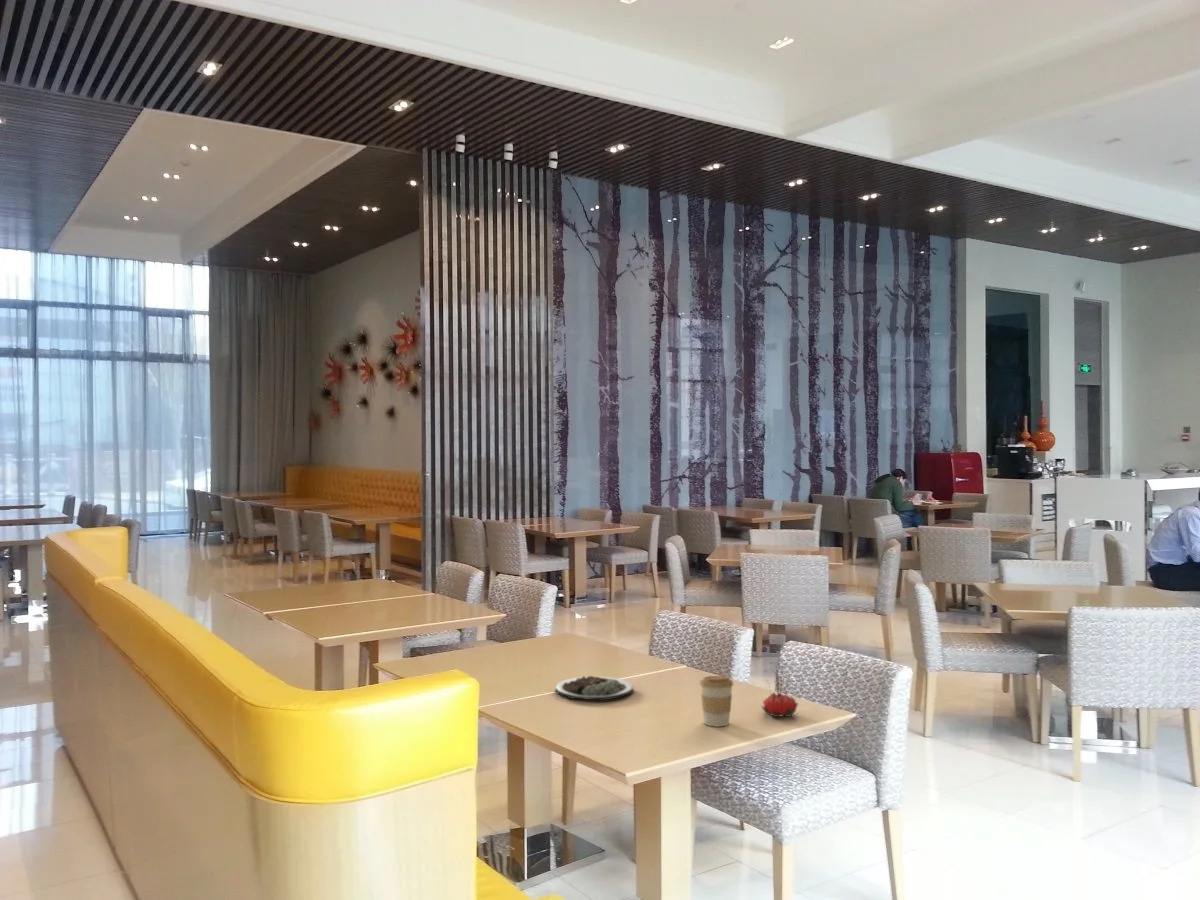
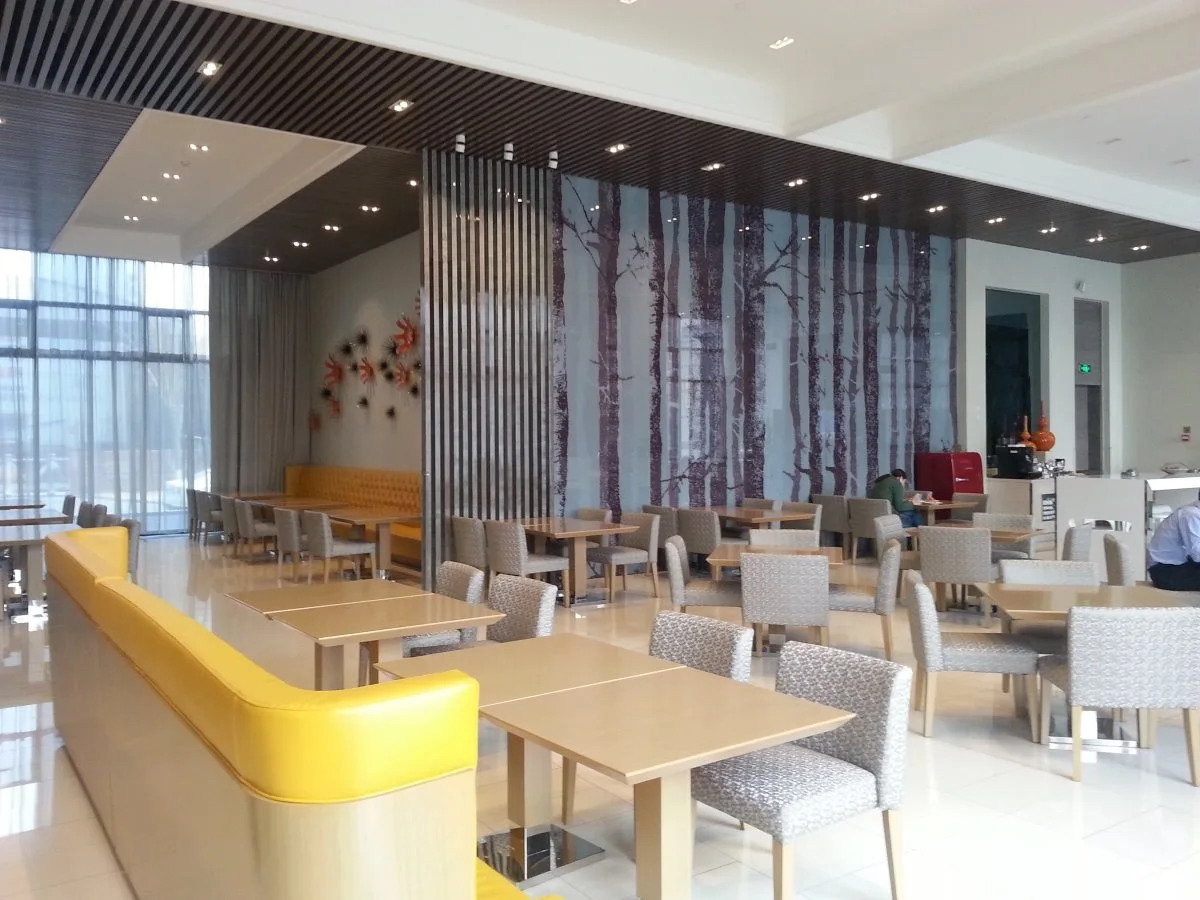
- coffee cup (716, 699)
- plate (594, 685)
- flower (778, 688)
